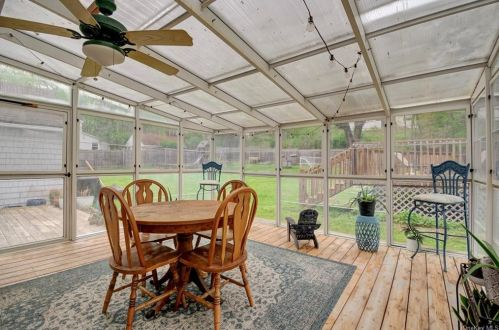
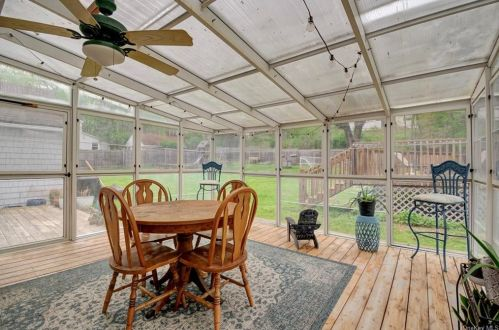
- potted plant (411, 237)
